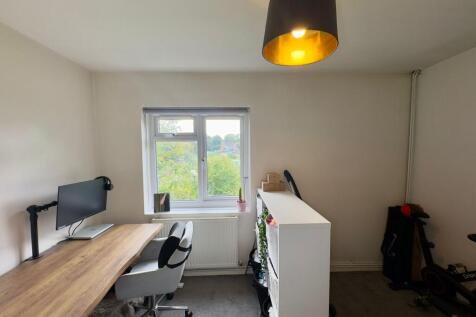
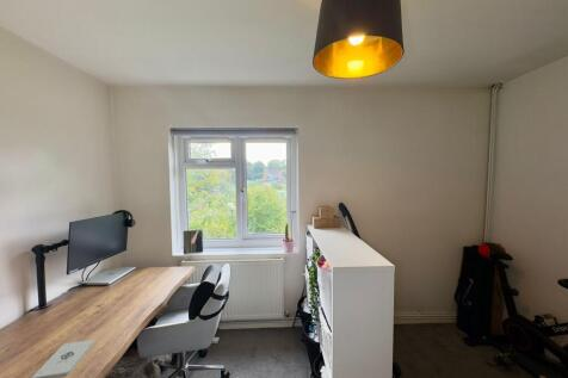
+ notepad (66, 358)
